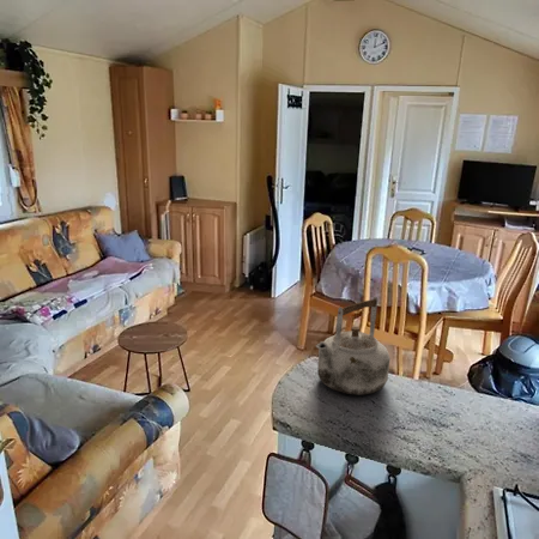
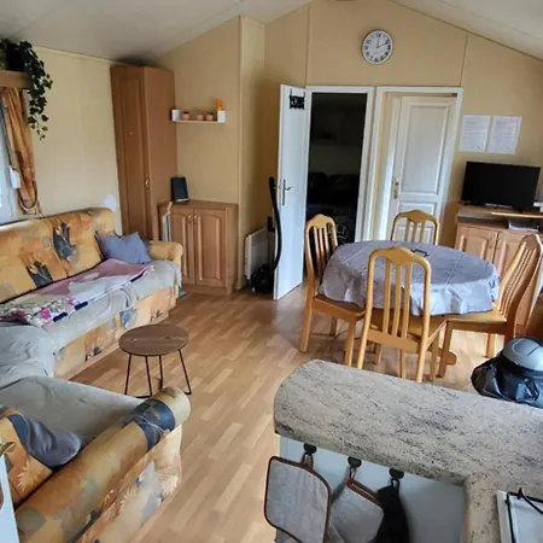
- kettle (349, 344)
